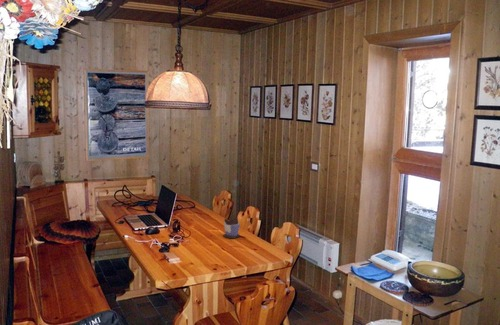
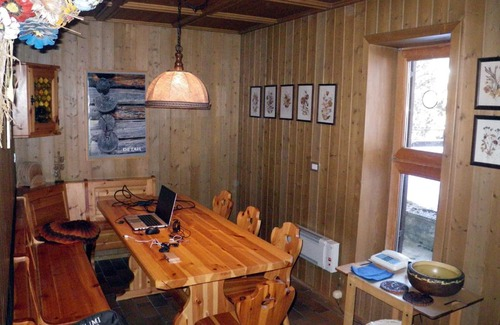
- cup (231, 226)
